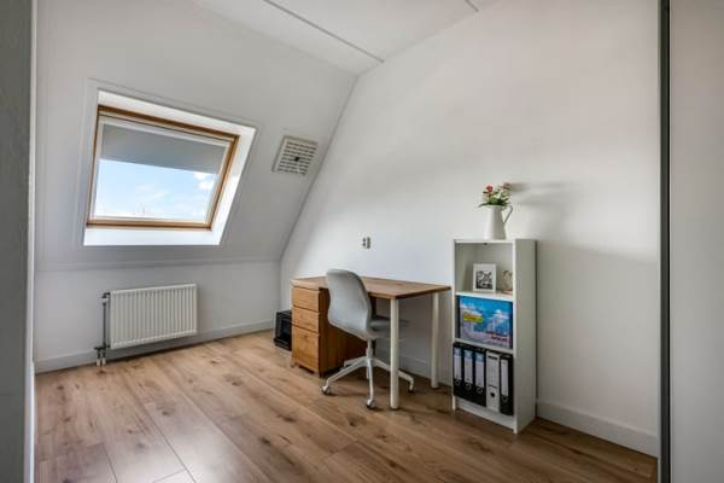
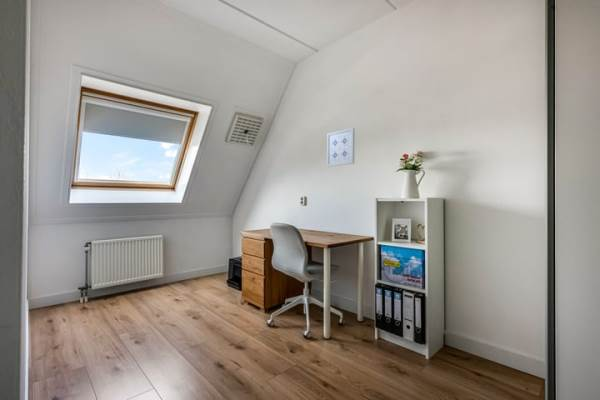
+ wall art (340, 148)
